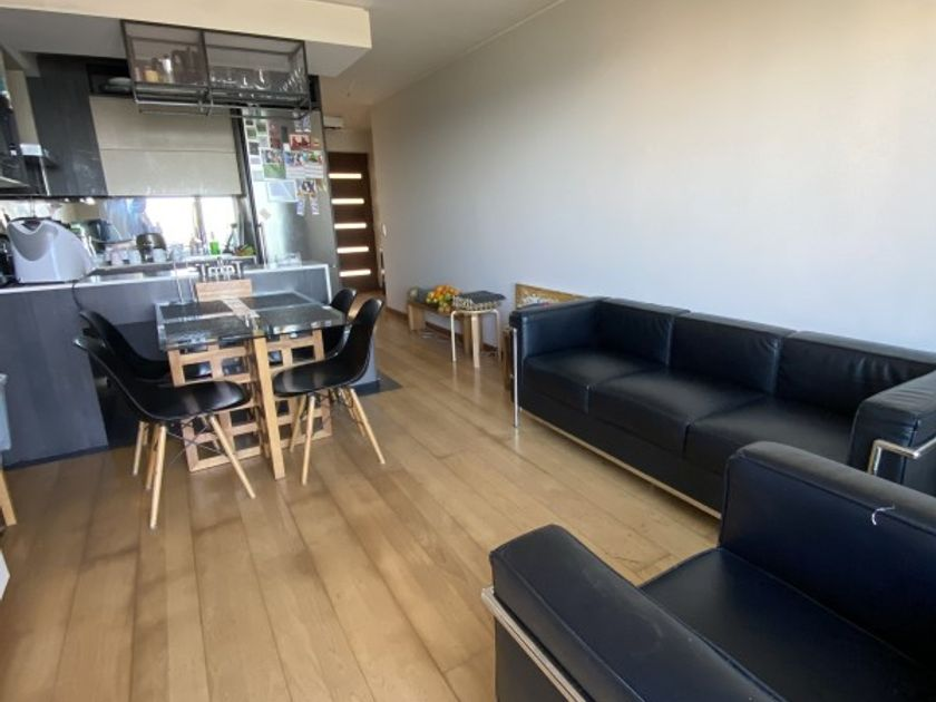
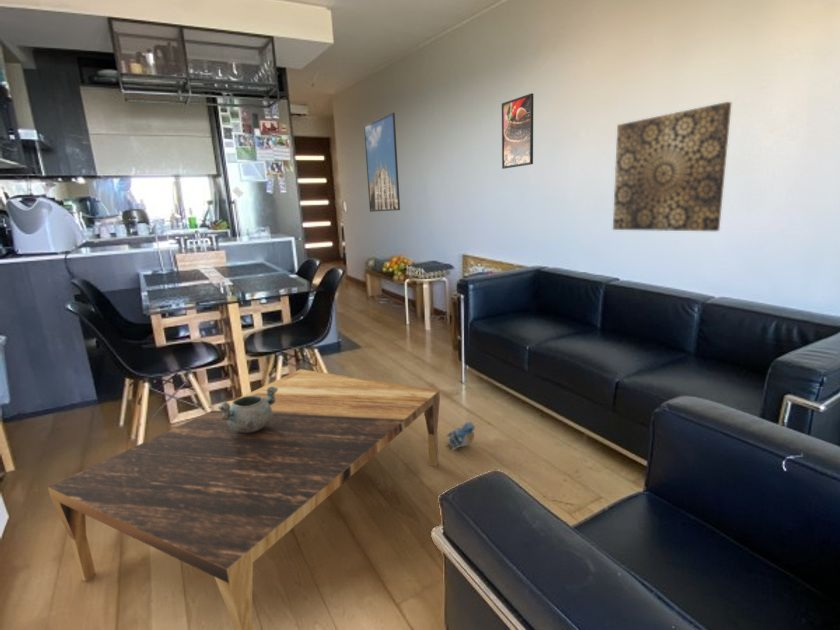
+ plush toy (460, 433)
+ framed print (381, 166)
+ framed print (516, 133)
+ coffee table (283, 471)
+ decorative bowl (250, 410)
+ wall art (664, 174)
